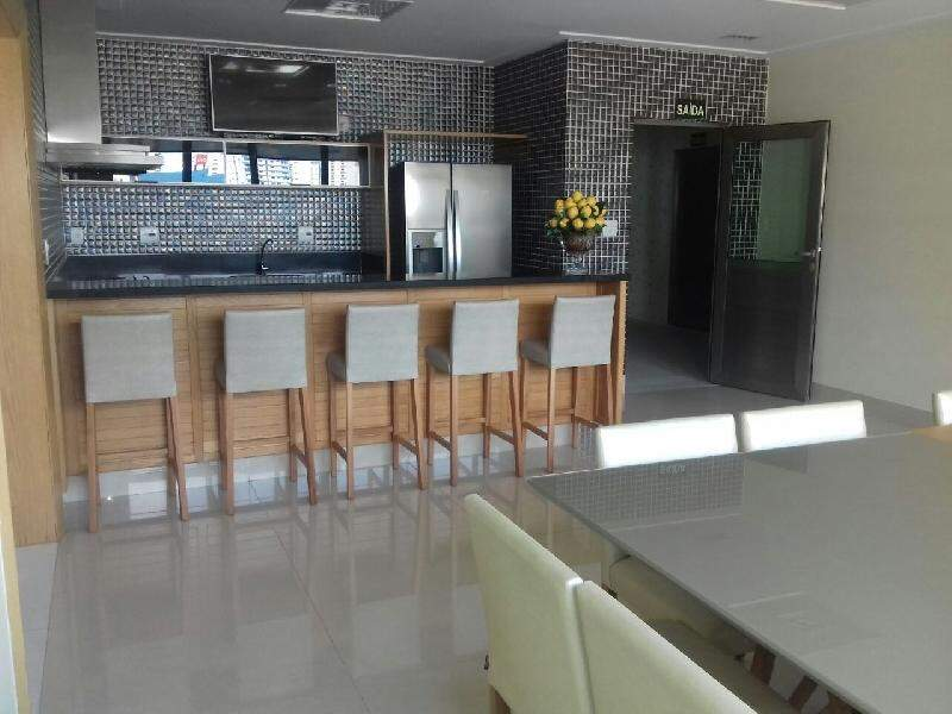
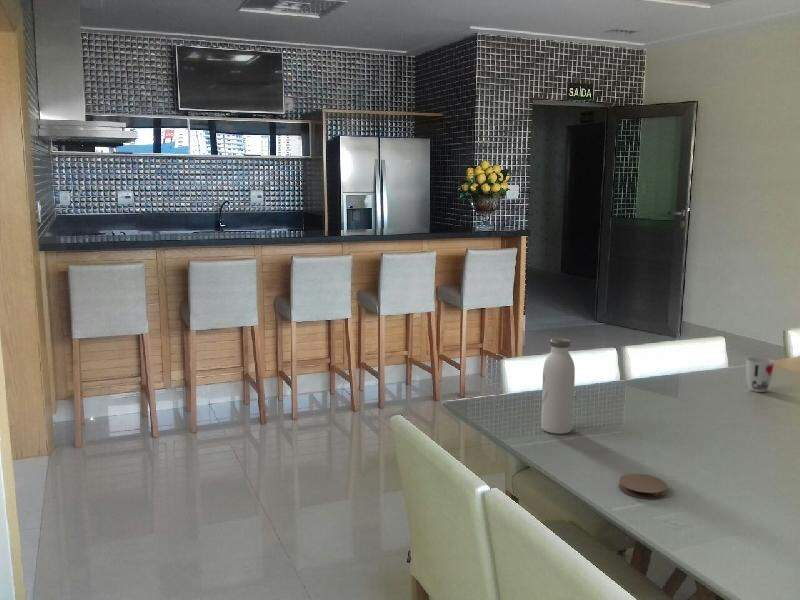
+ coaster (642, 485)
+ cup (758, 374)
+ water bottle (558, 384)
